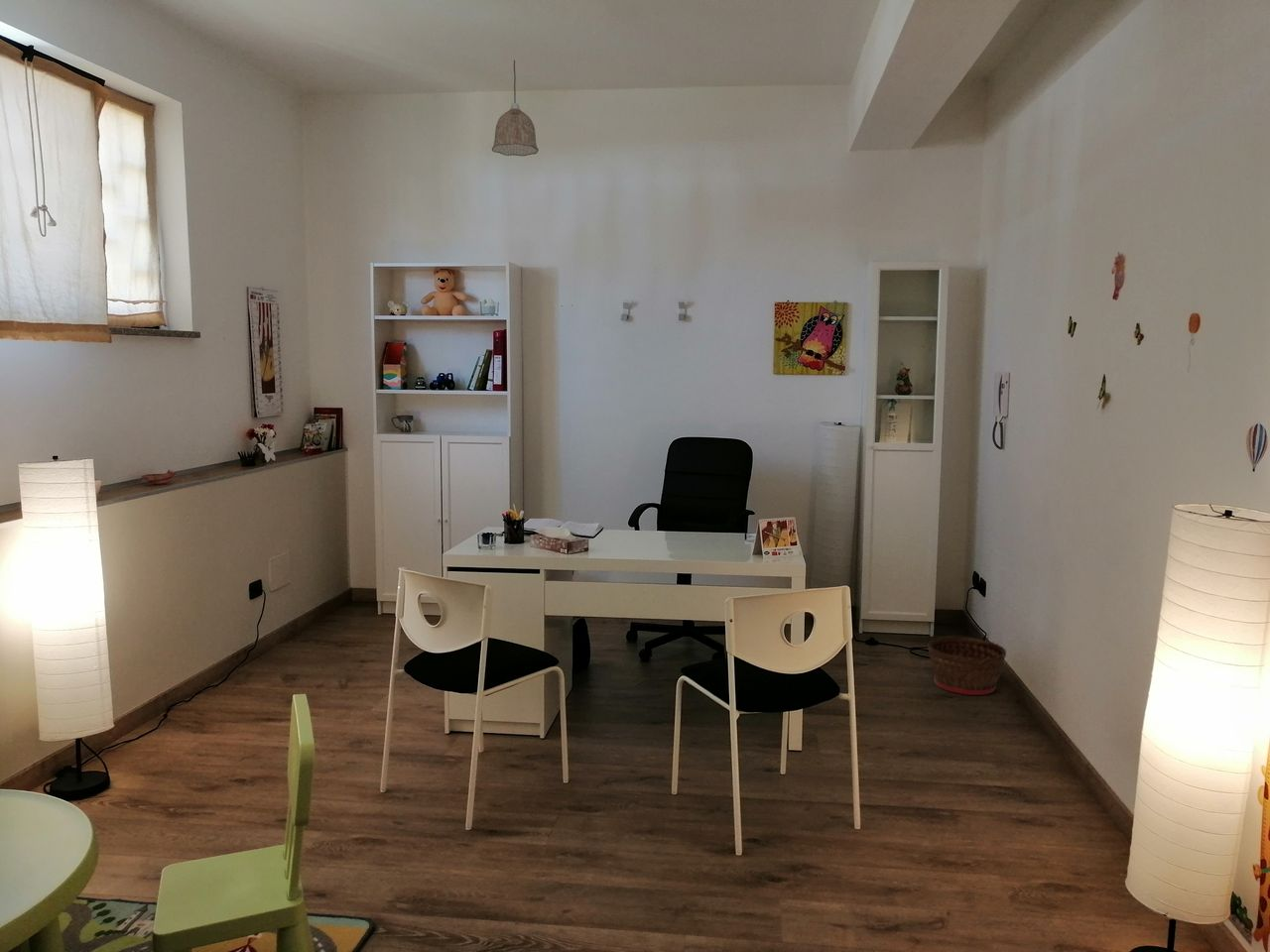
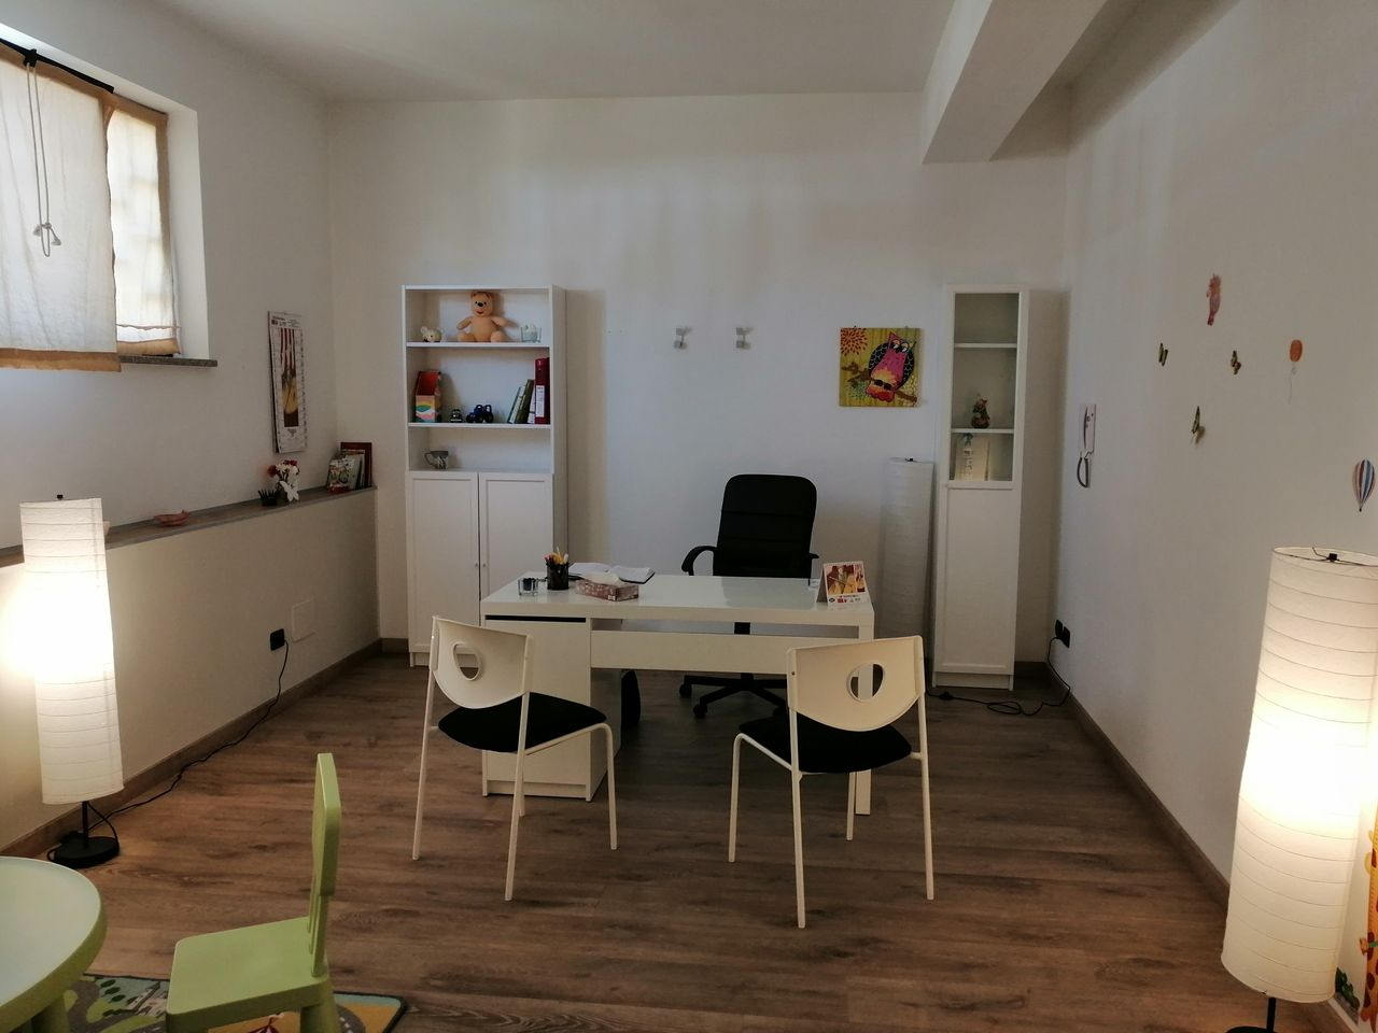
- basket (965, 665)
- pendant lamp (514, 105)
